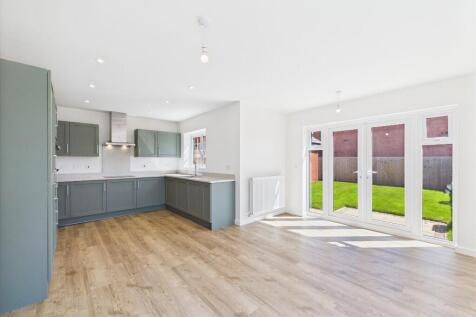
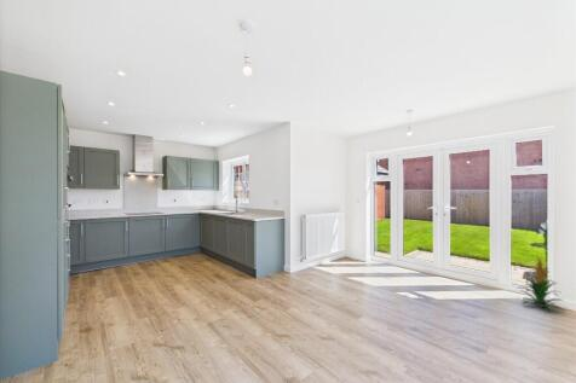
+ indoor plant (540, 280)
